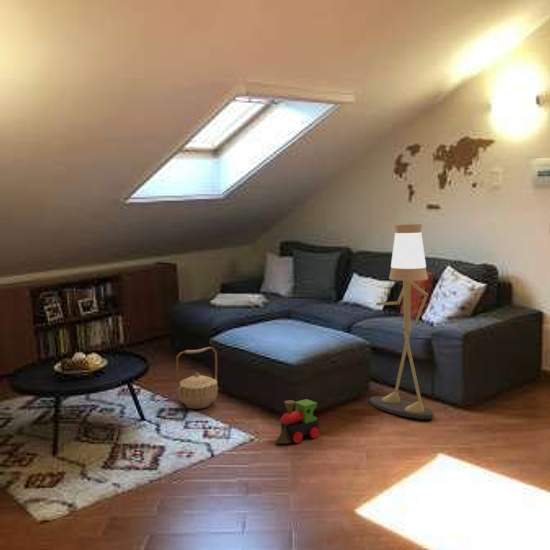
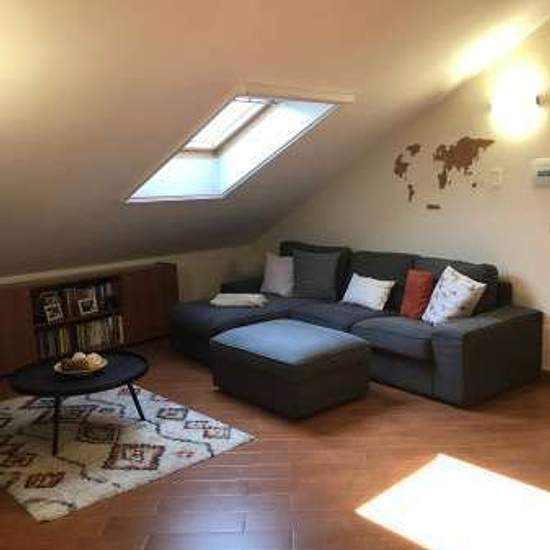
- floor lamp (402, 290)
- basket (197, 376)
- toy train (294, 420)
